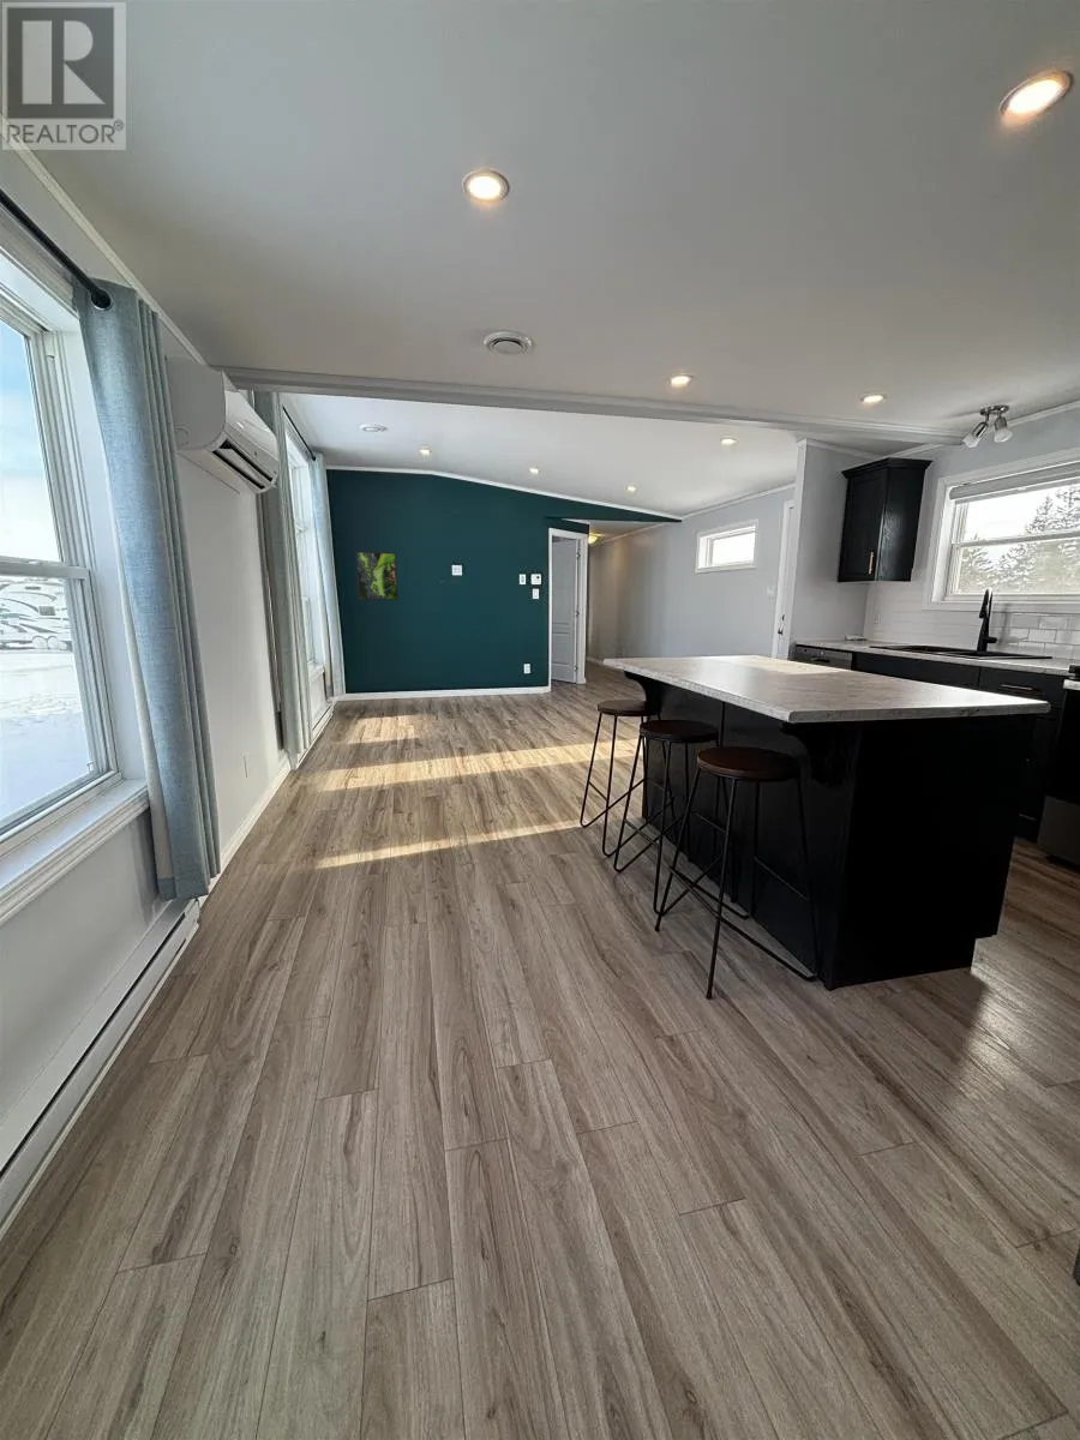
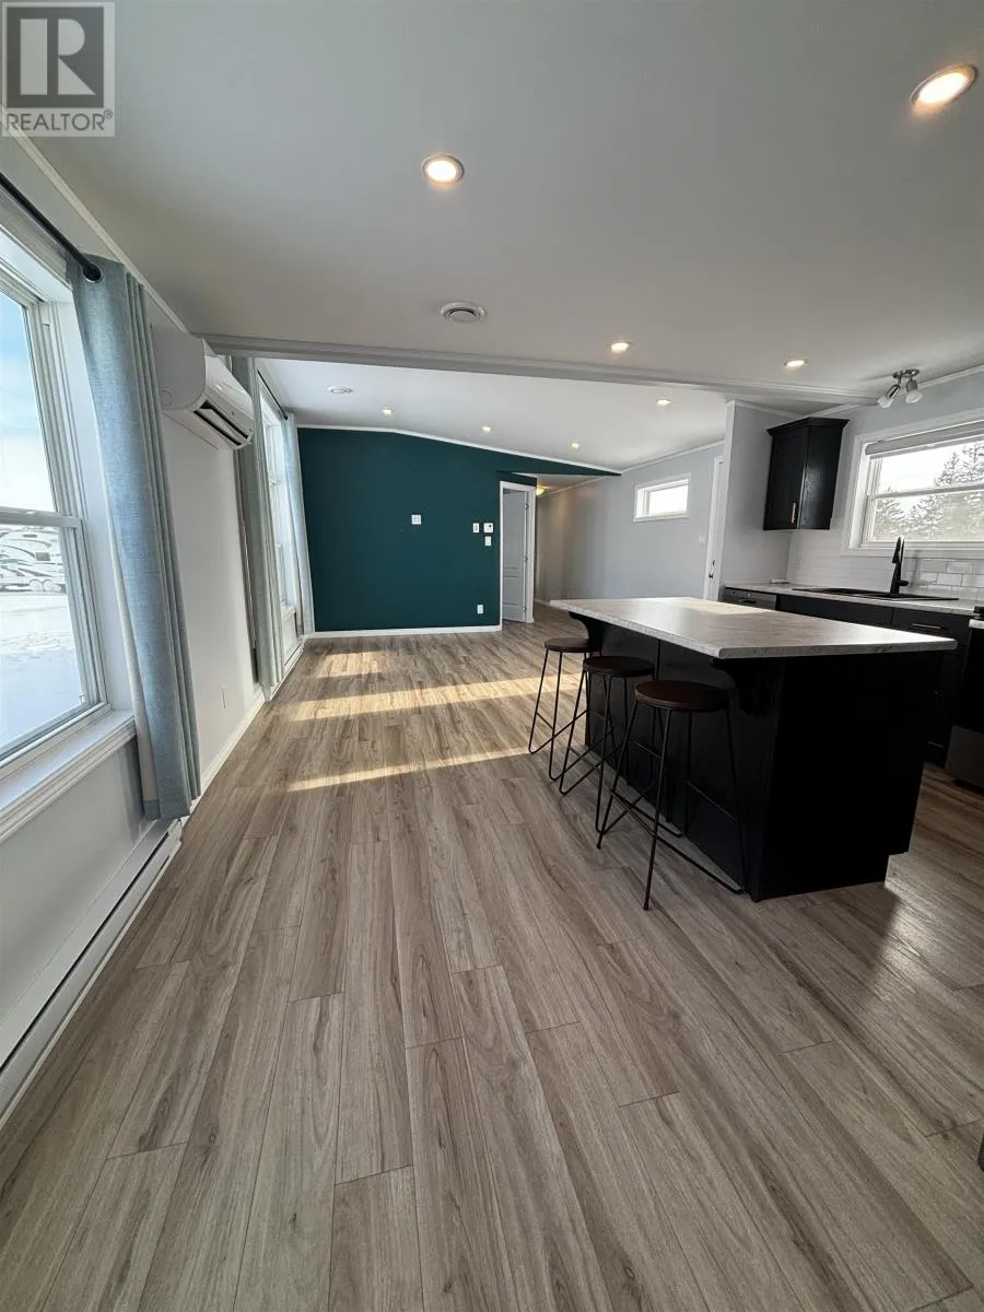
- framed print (377, 576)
